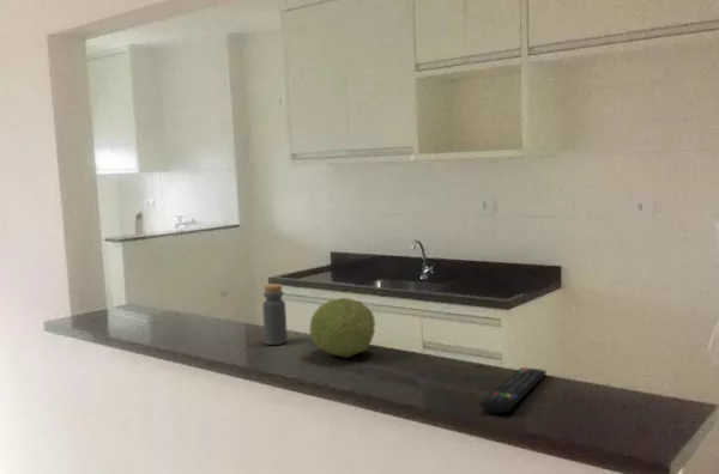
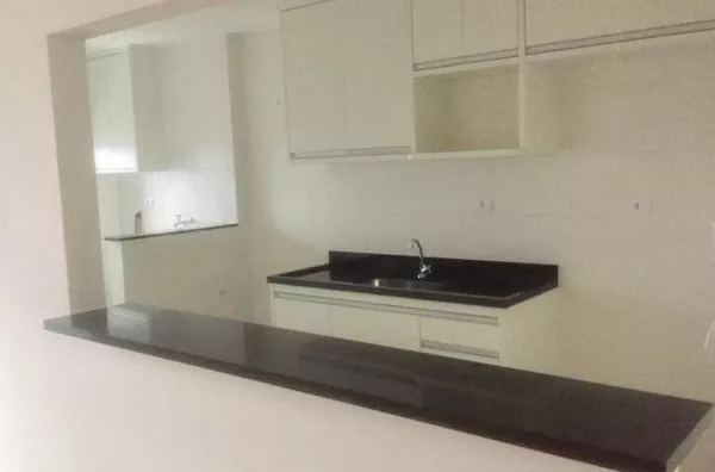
- bottle (274, 314)
- fruit (342, 326)
- remote control (515, 388)
